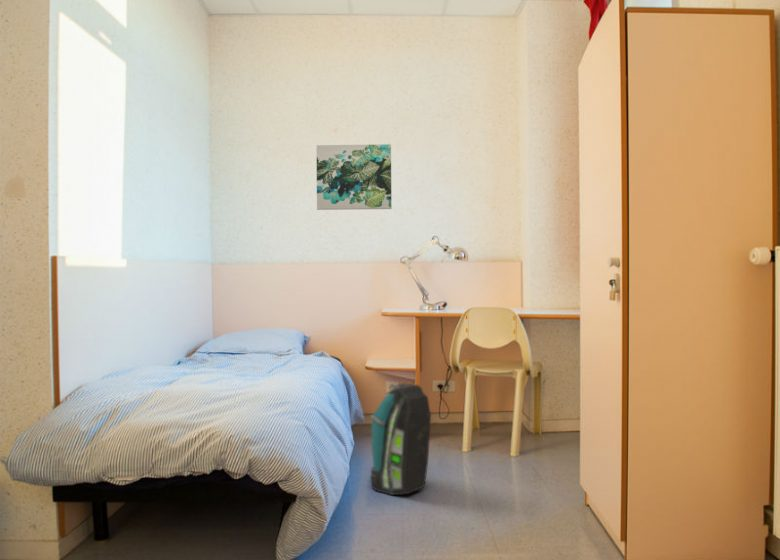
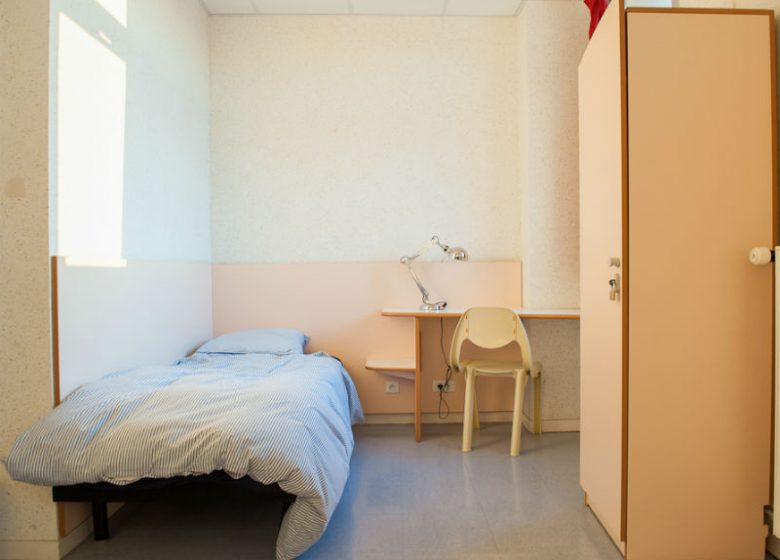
- wall art (354, 177)
- backpack (400, 436)
